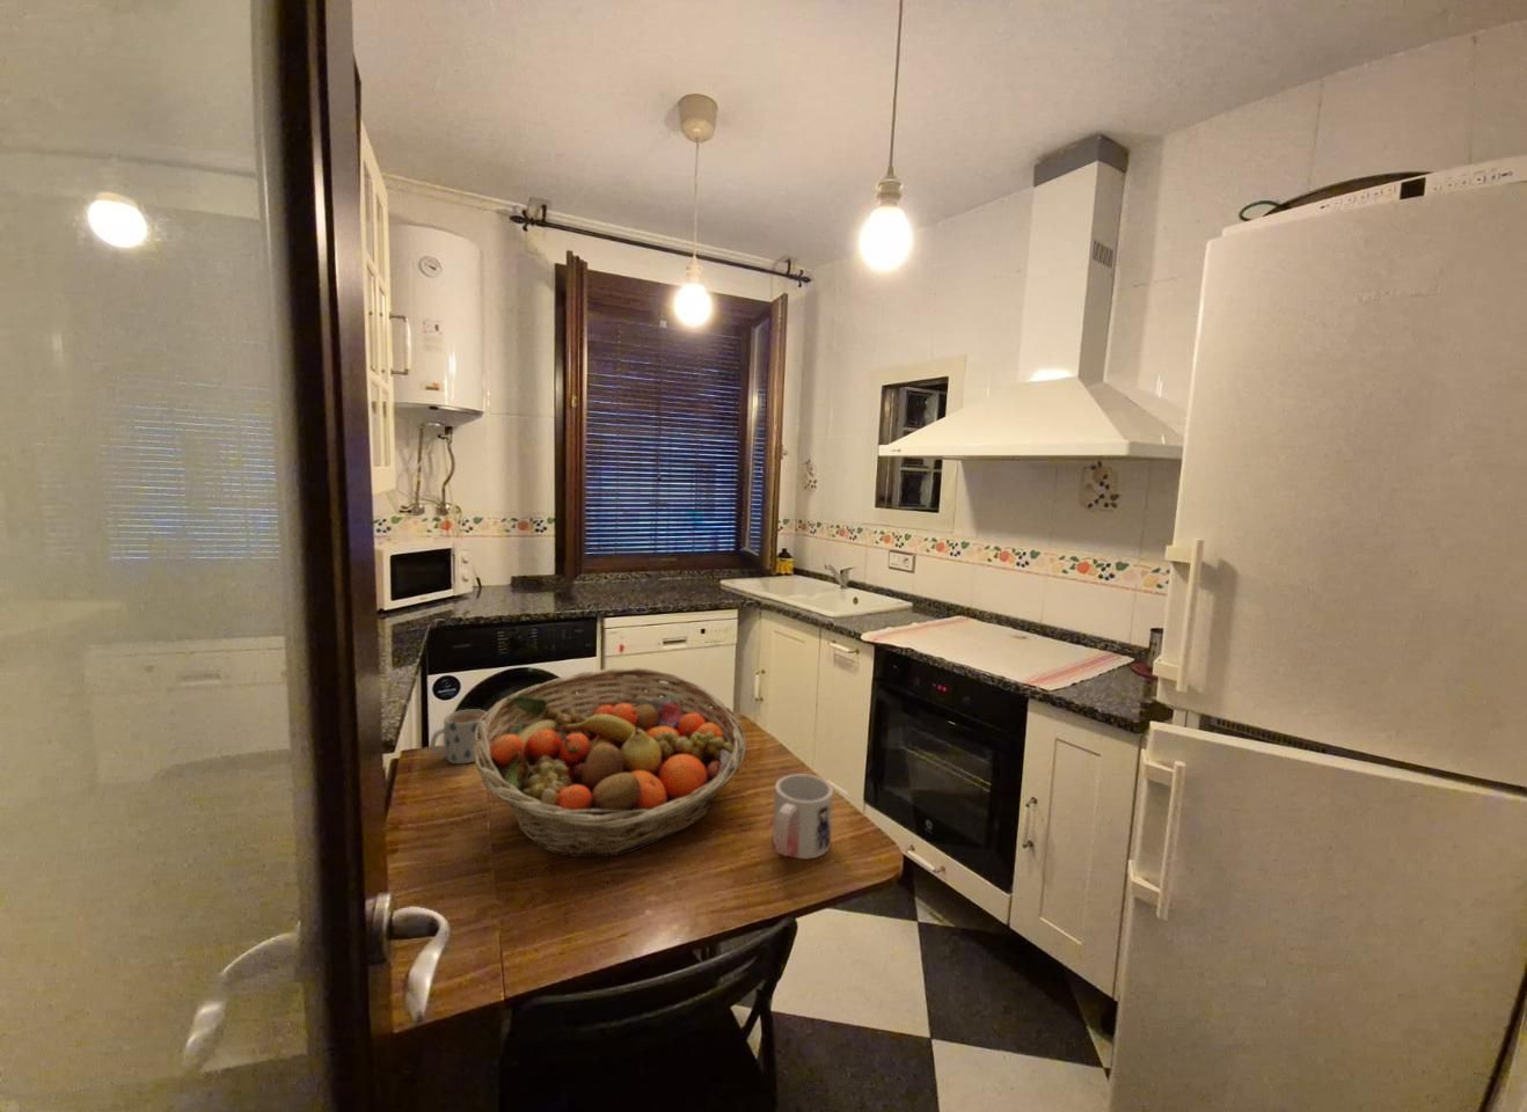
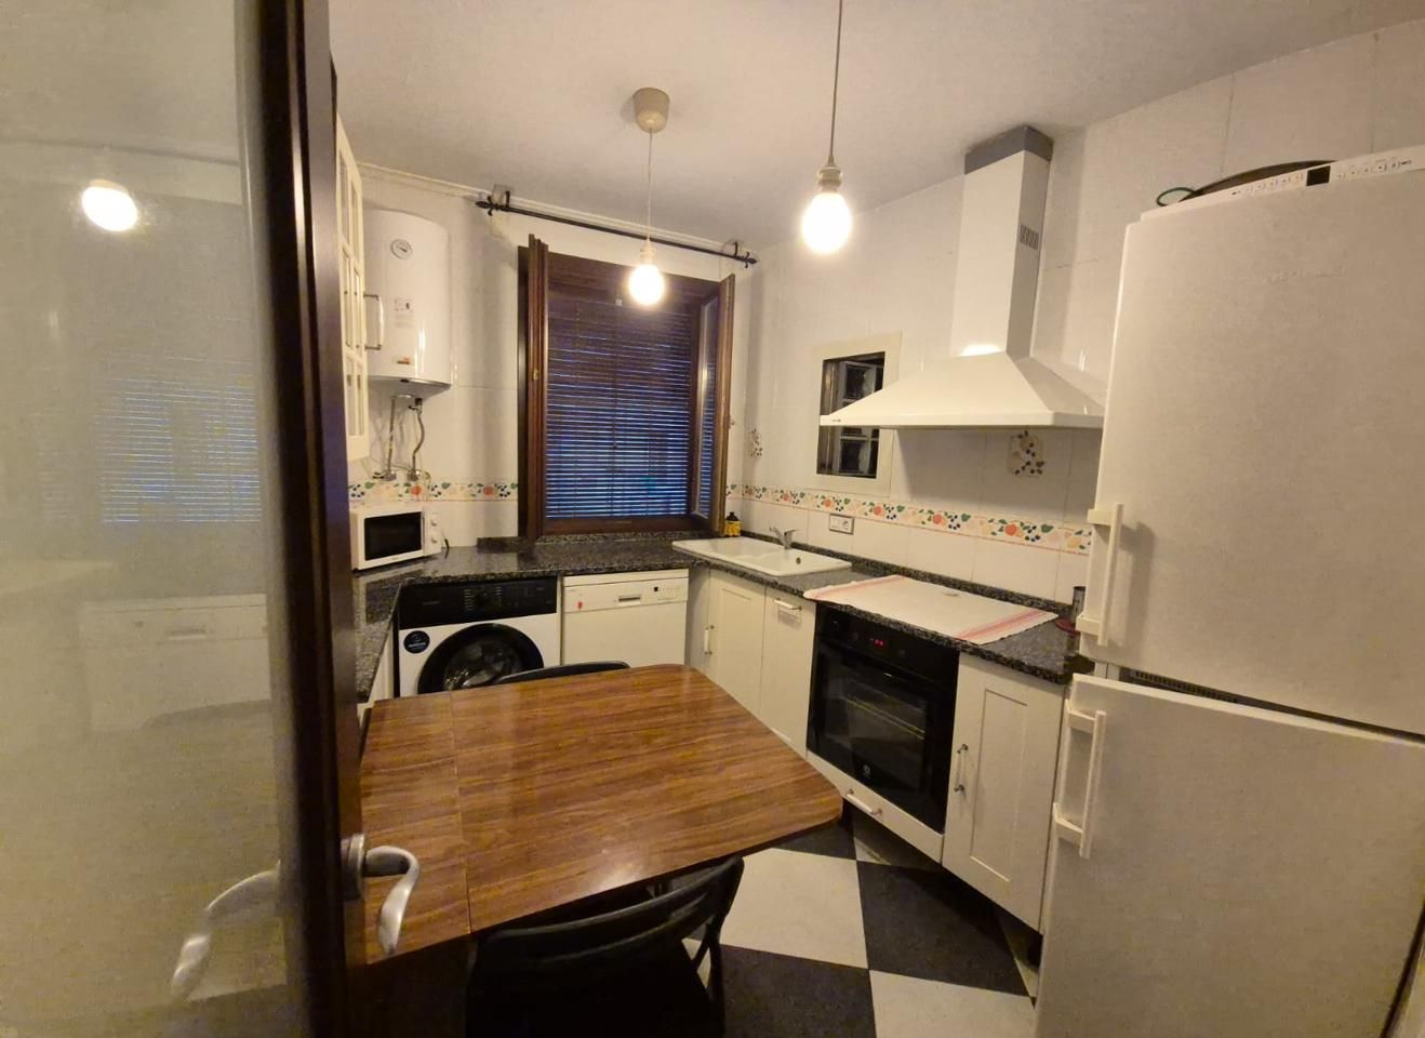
- mug (797, 819)
- fruit basket (619, 750)
- mug (459, 737)
